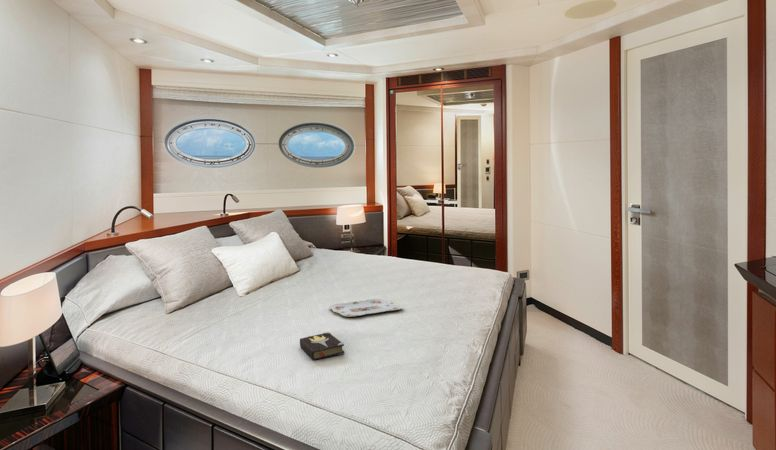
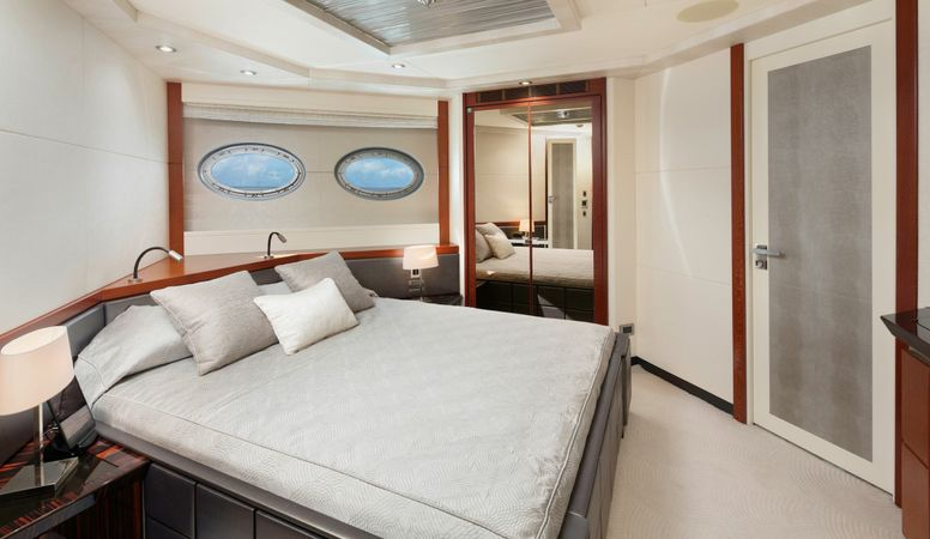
- hardback book (321, 344)
- serving tray (365, 307)
